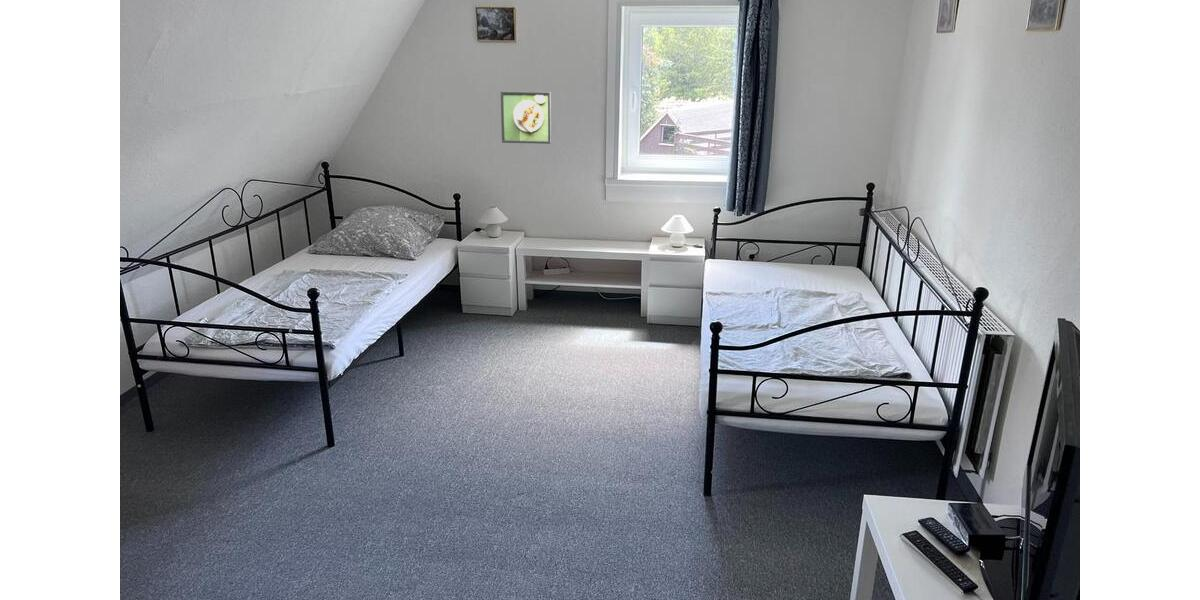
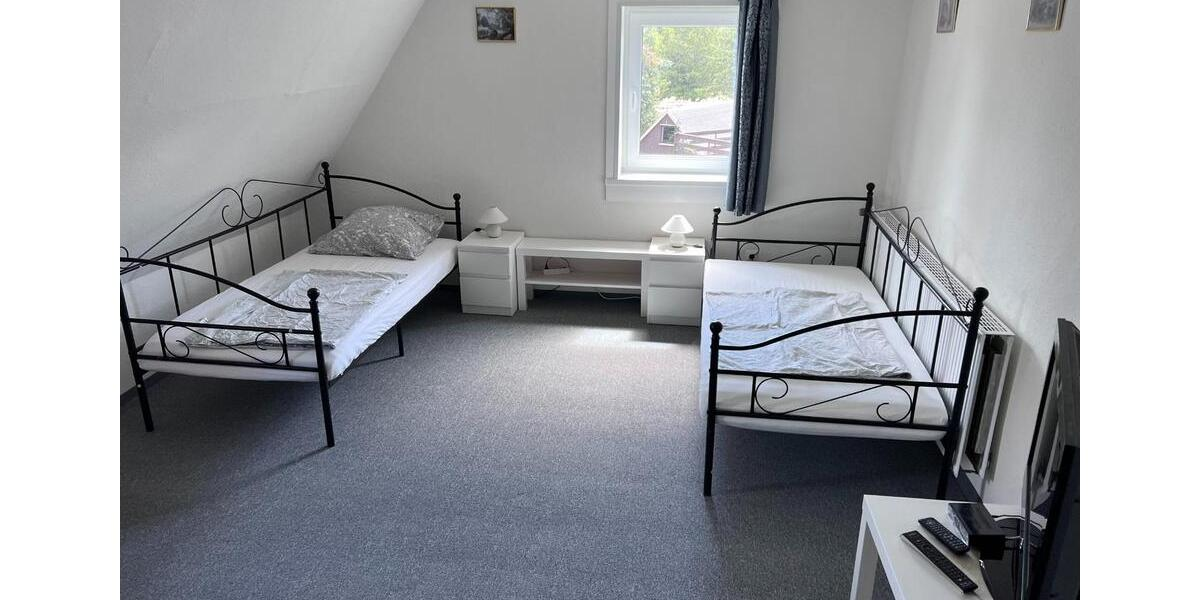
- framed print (526, 117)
